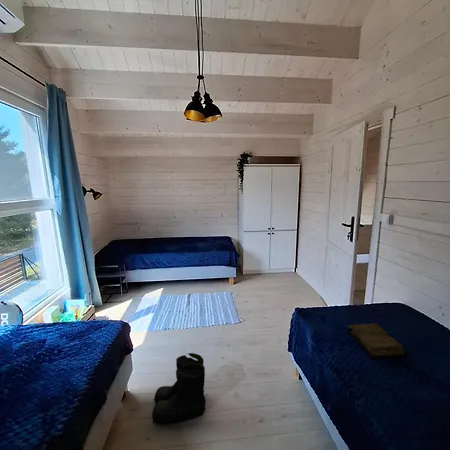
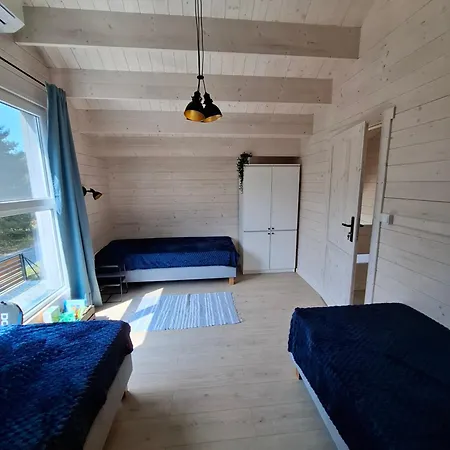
- diary (373, 339)
- boots (178, 385)
